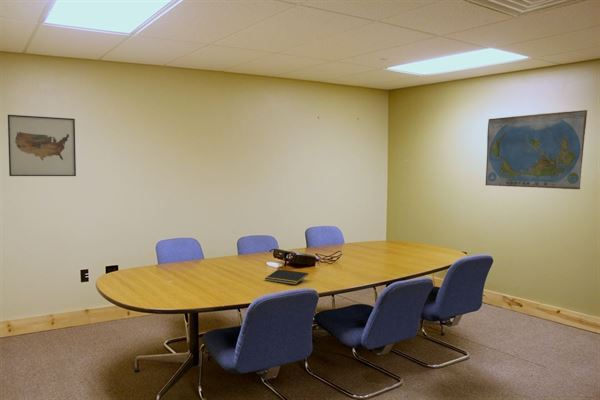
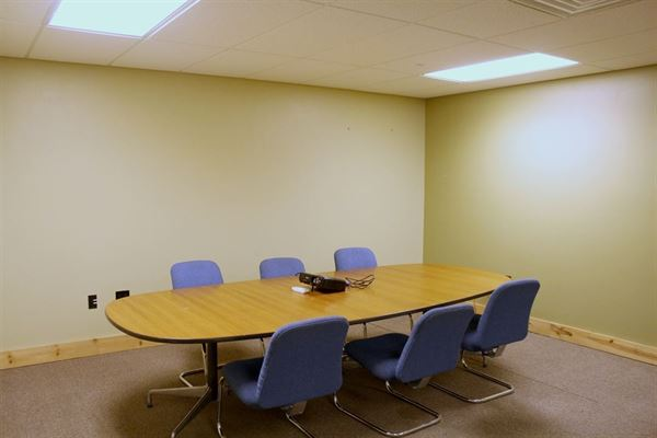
- world map (531, 151)
- wall art (42, 146)
- notepad (286, 276)
